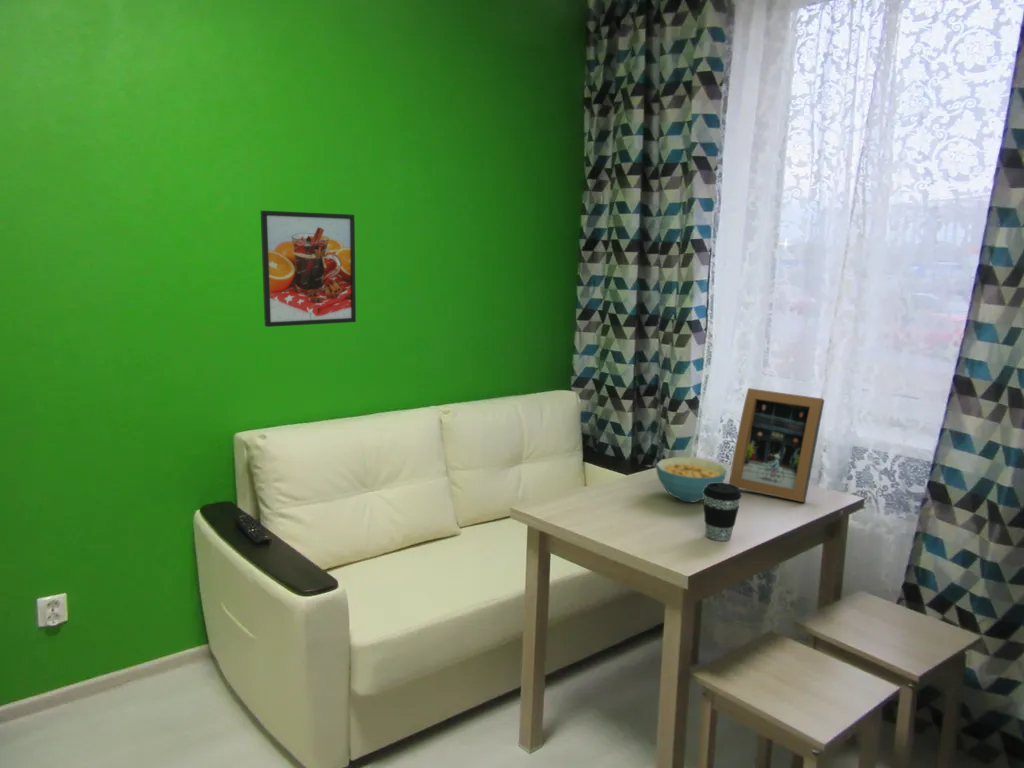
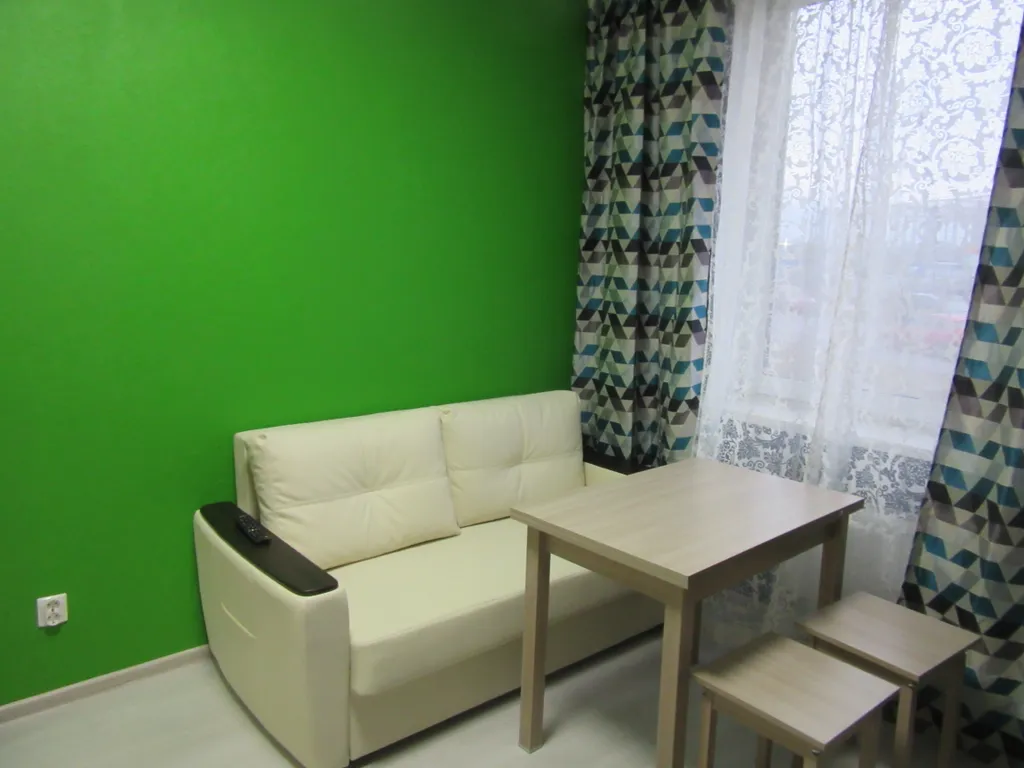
- picture frame (780, 440)
- coffee cup (720, 512)
- cereal bowl (689, 483)
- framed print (310, 269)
